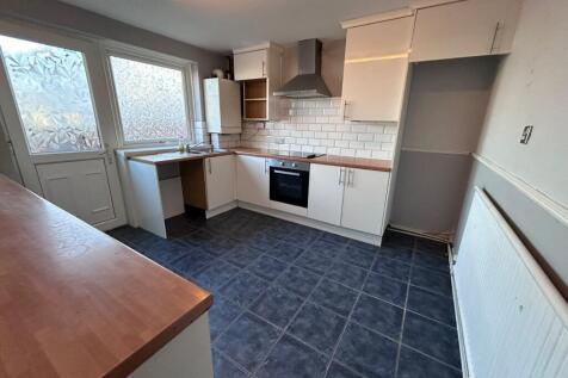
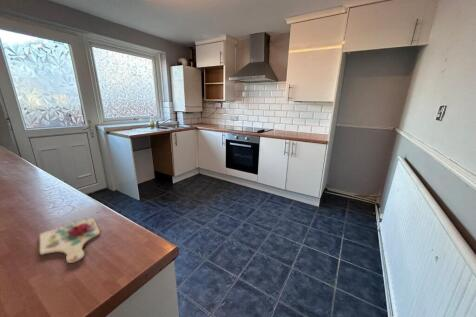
+ cutting board (71, 238)
